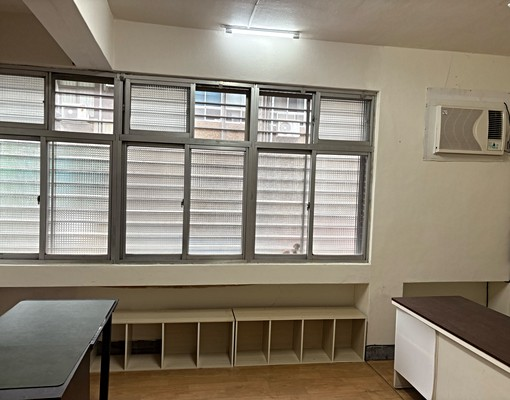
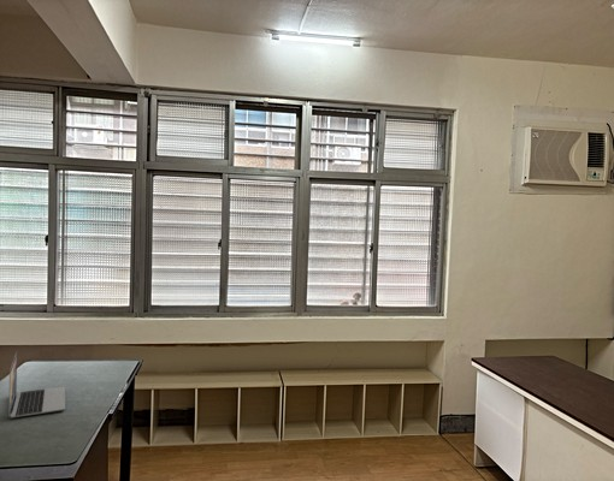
+ laptop (39, 390)
